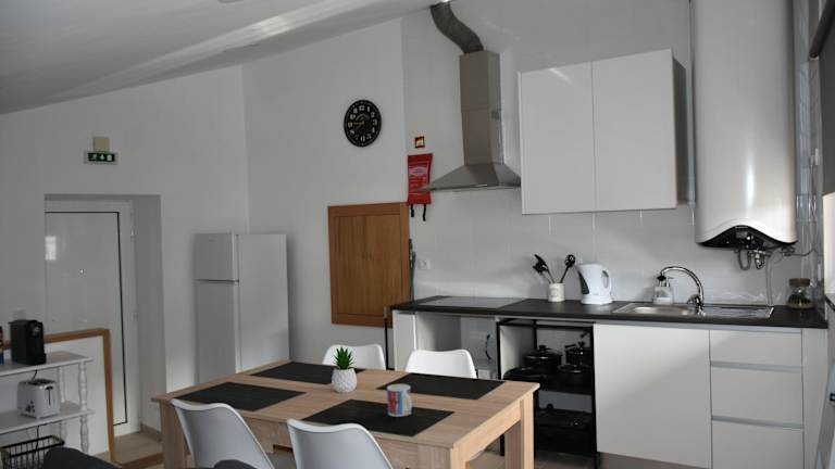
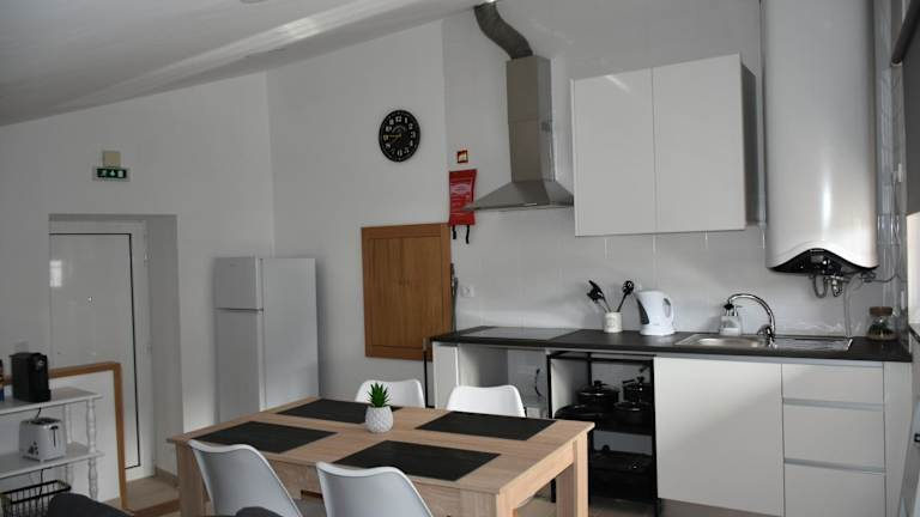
- mug (402, 401)
